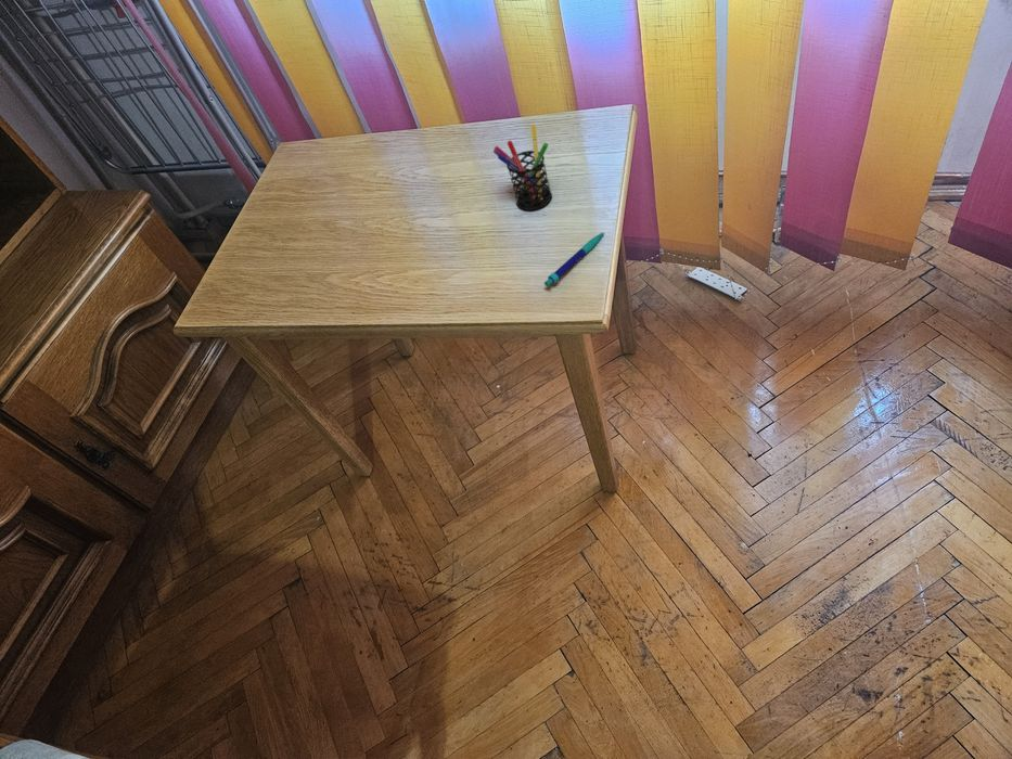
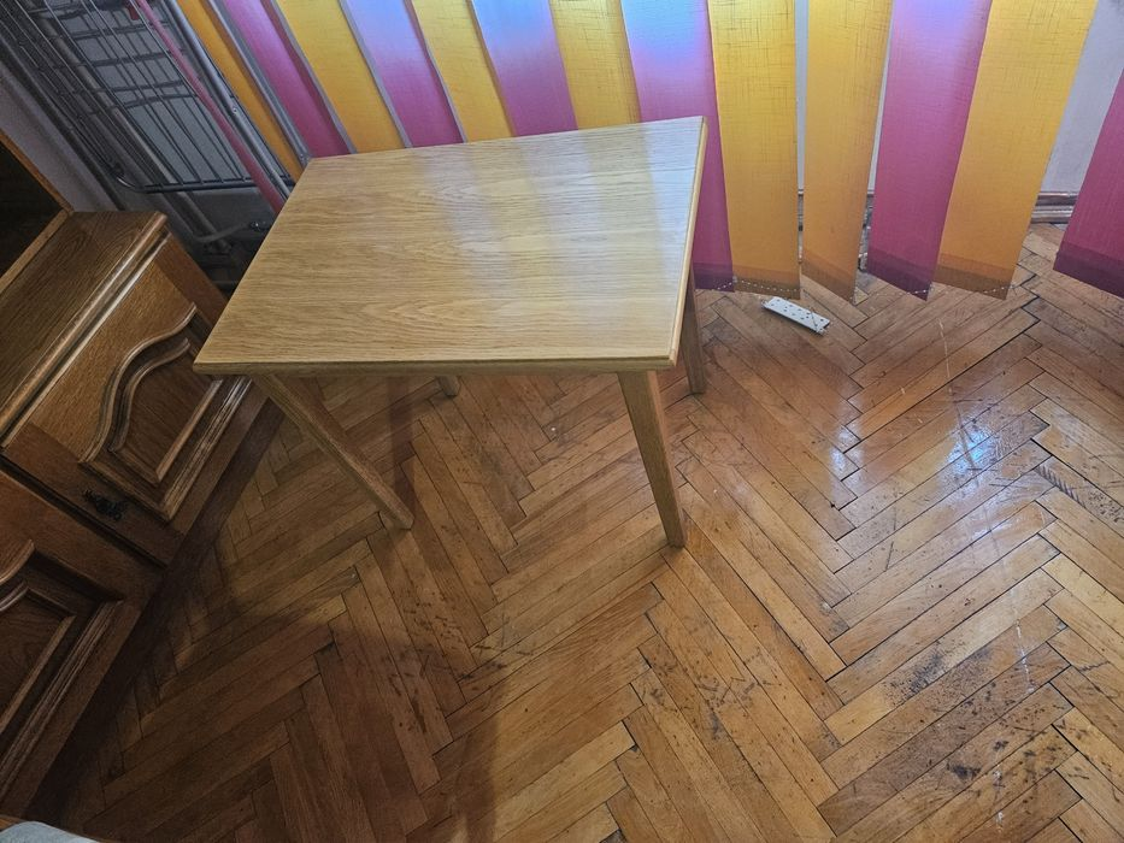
- pen (576, 257)
- pen holder (529, 169)
